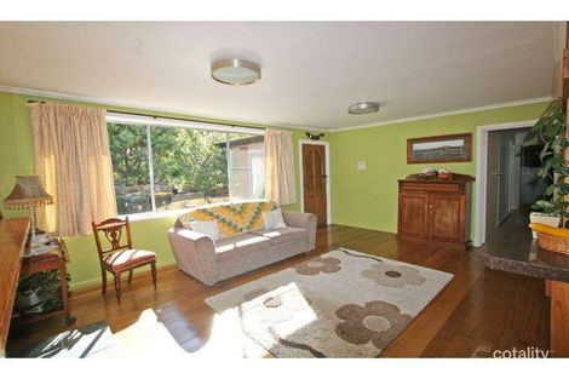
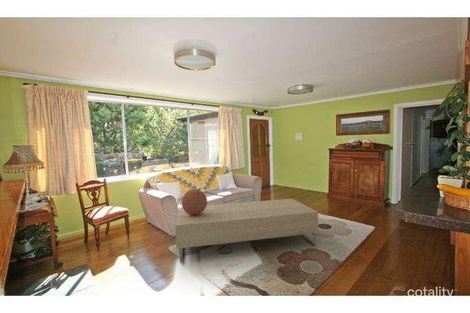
+ coffee table (244, 224)
+ decorative sphere (194, 201)
